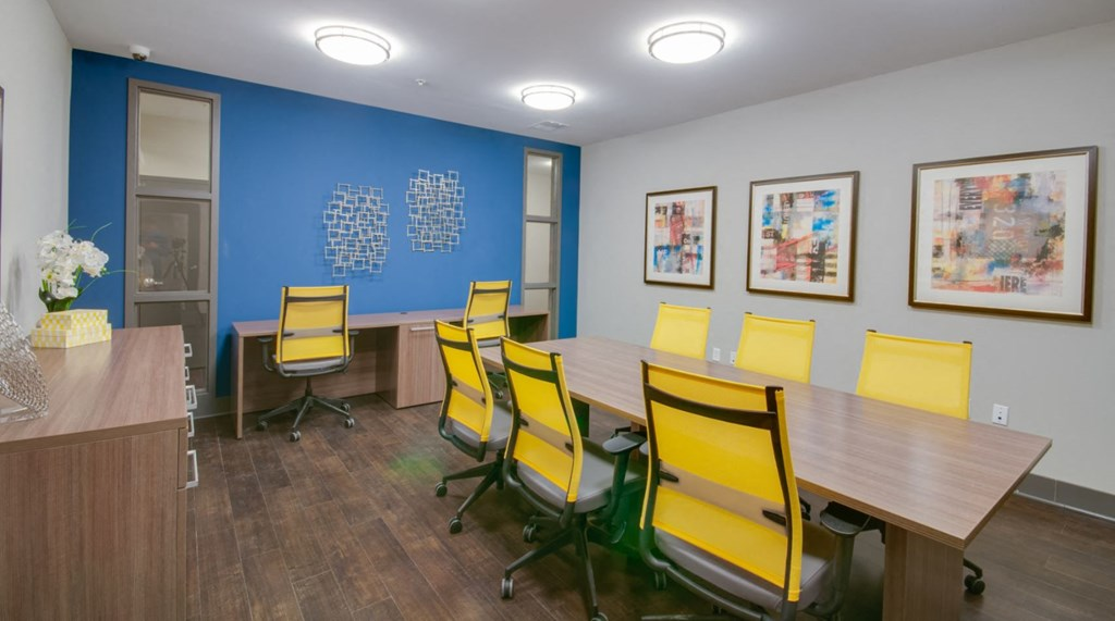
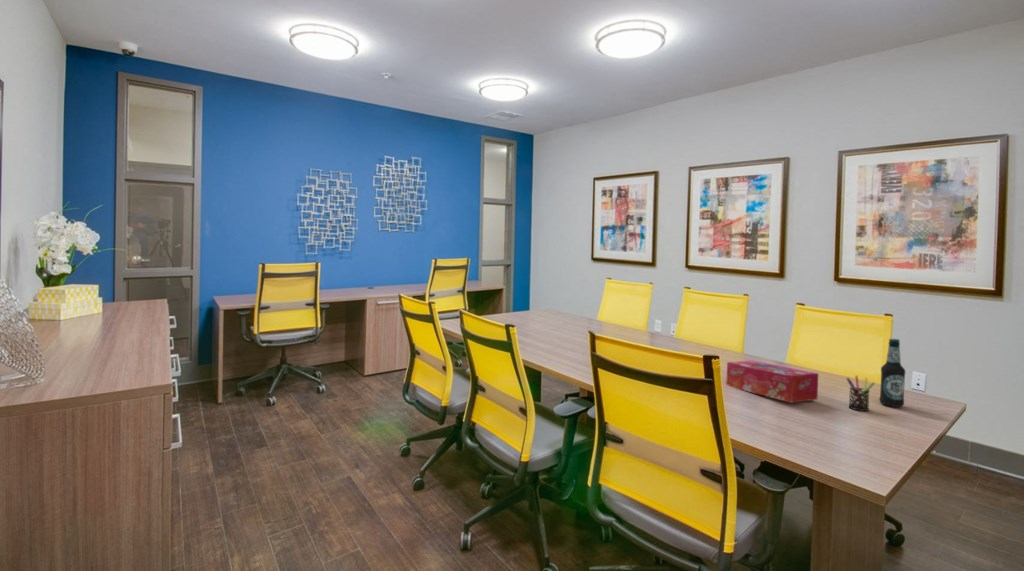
+ bottle (892, 372)
+ pen holder (861, 392)
+ tissue box (769, 379)
